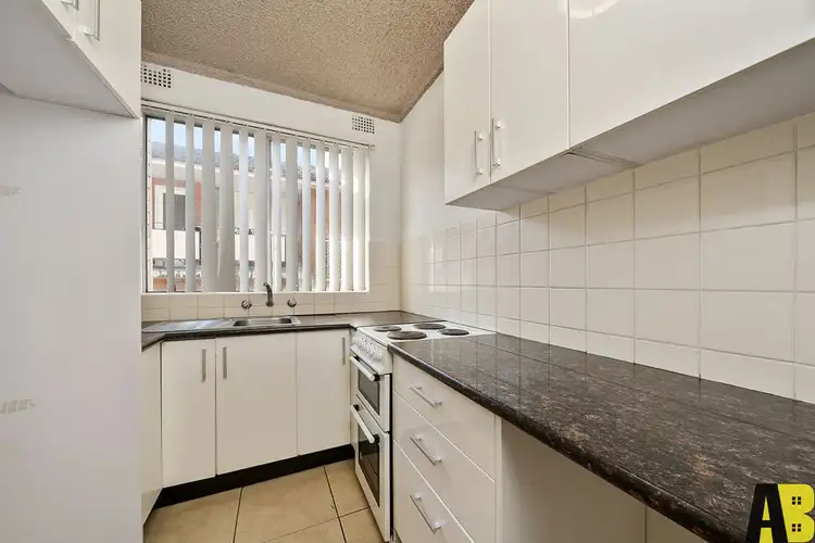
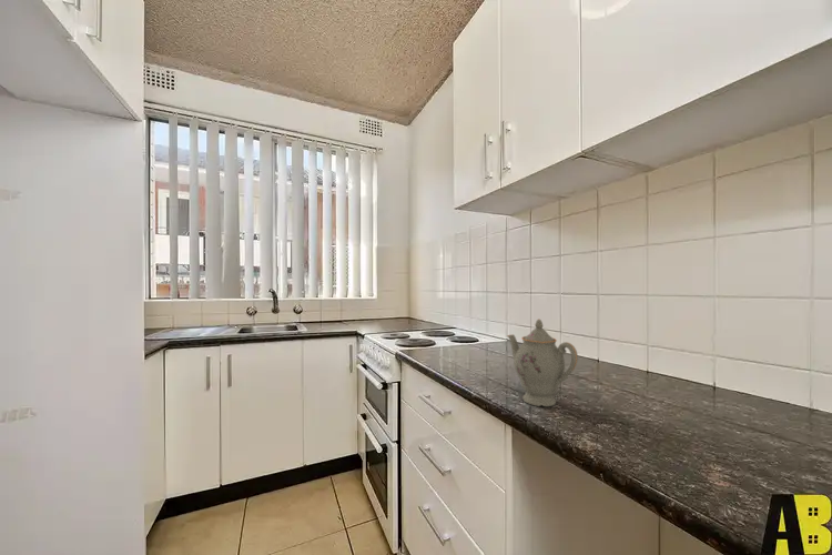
+ chinaware (538, 360)
